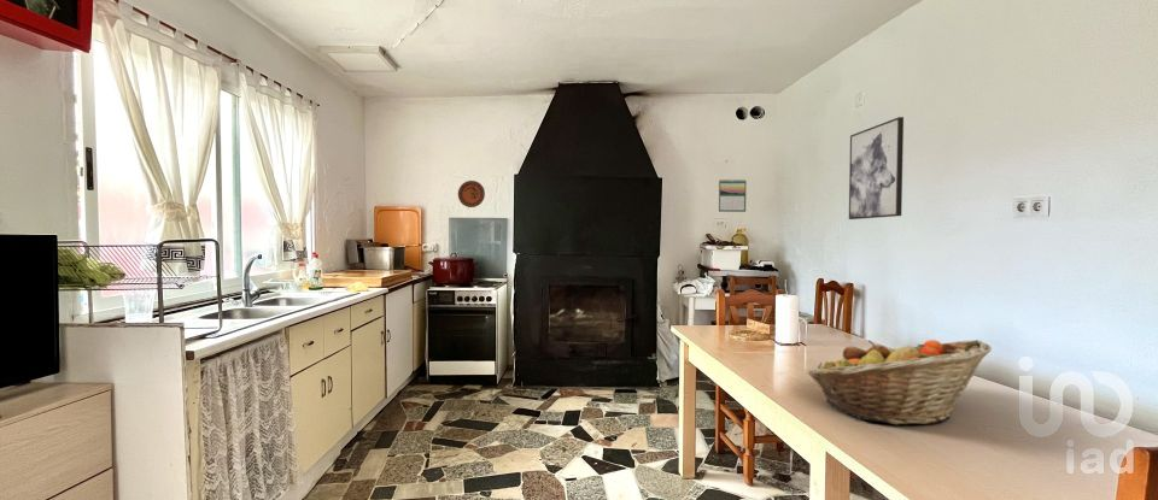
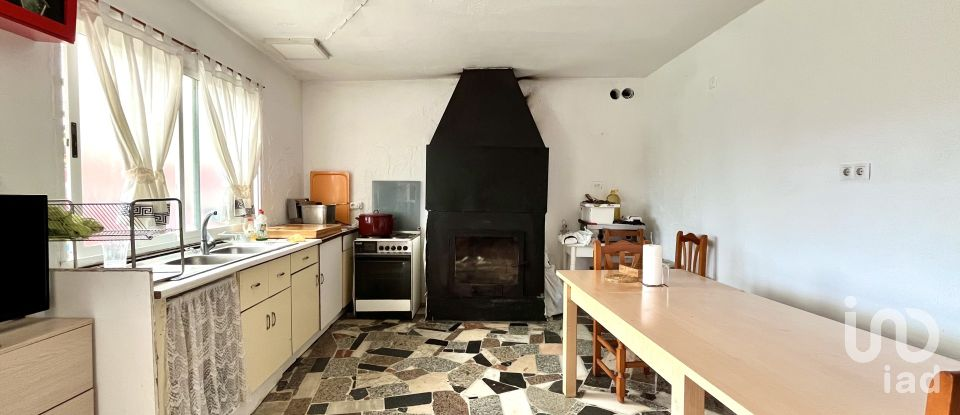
- decorative plate (470, 194)
- calendar (732, 195)
- fruit basket (895, 371)
- wall art (873, 172)
